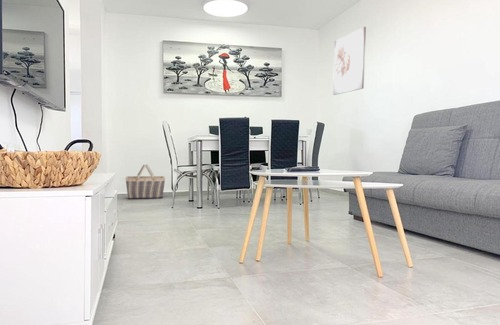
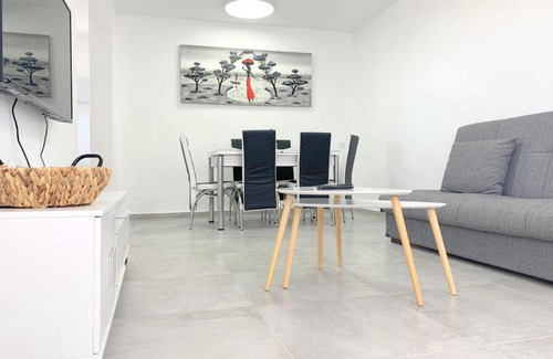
- wall art (348, 63)
- basket (145, 181)
